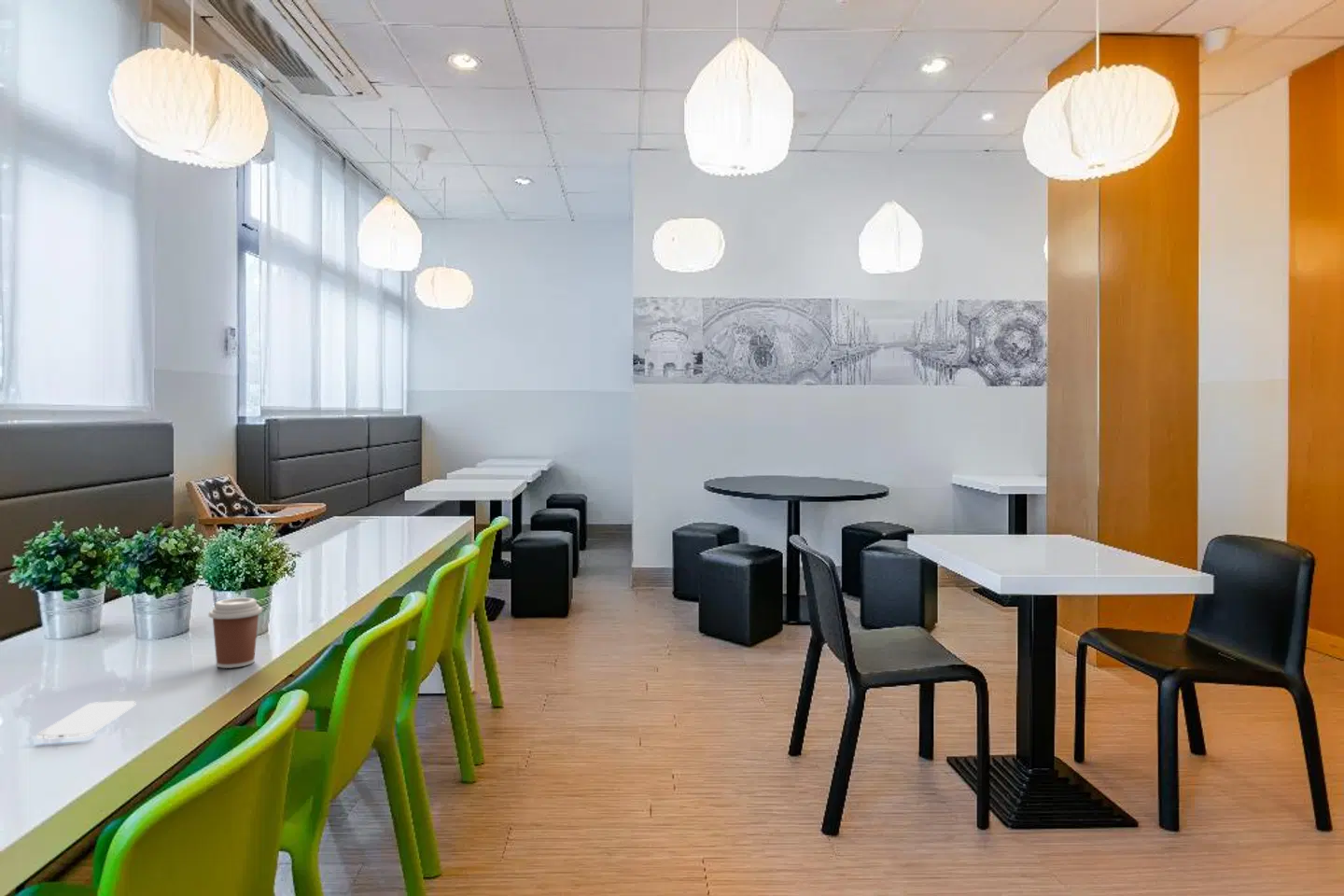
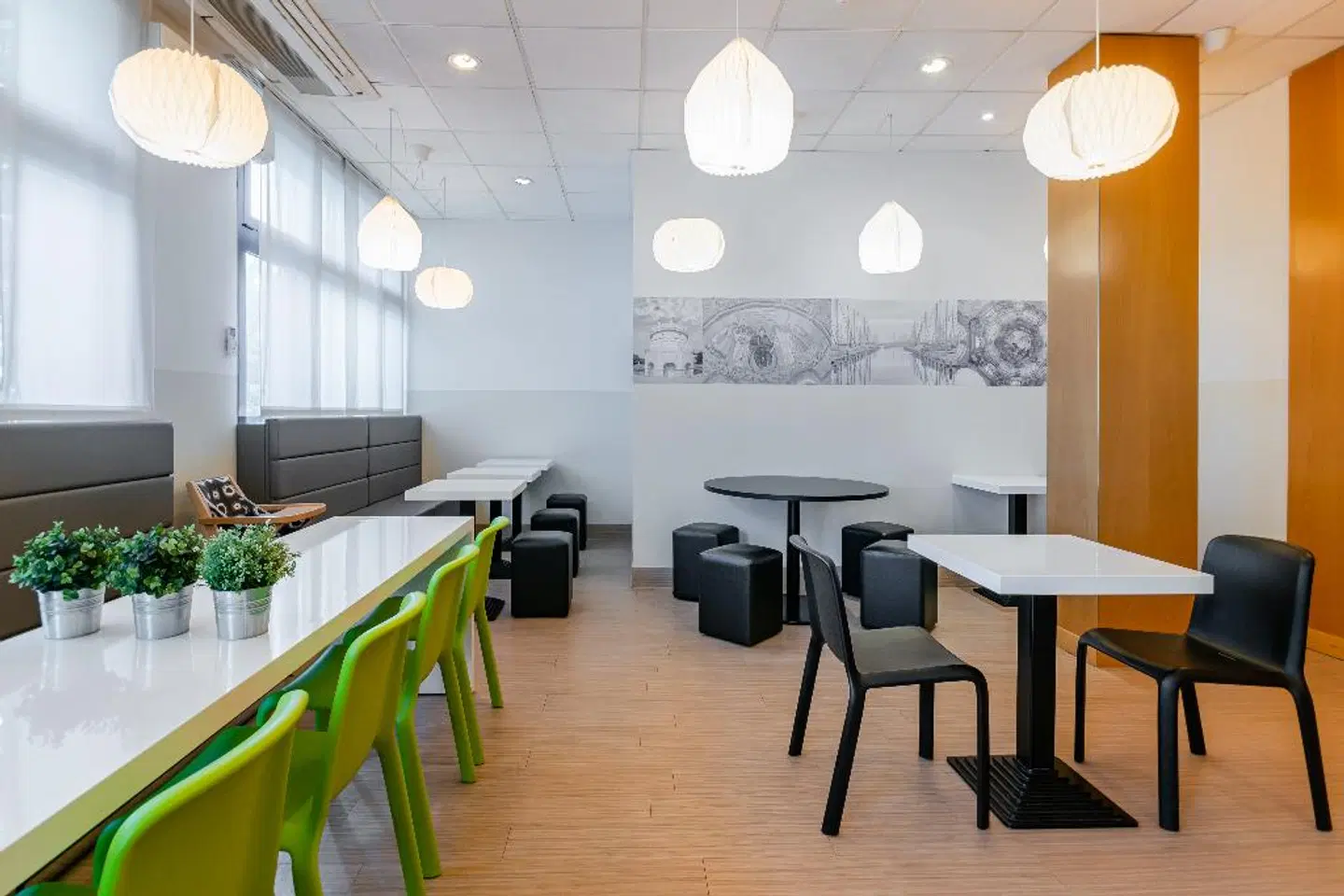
- coffee cup (235, 632)
- smartphone (89, 719)
